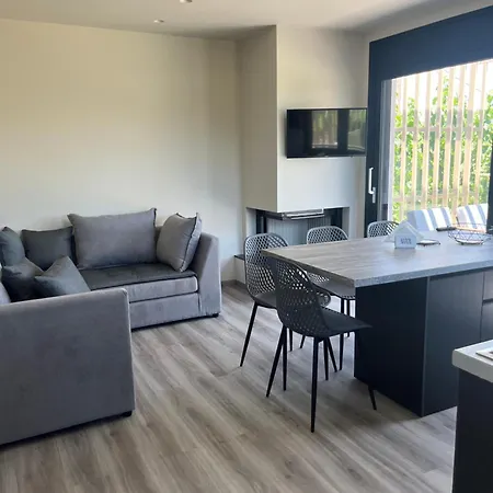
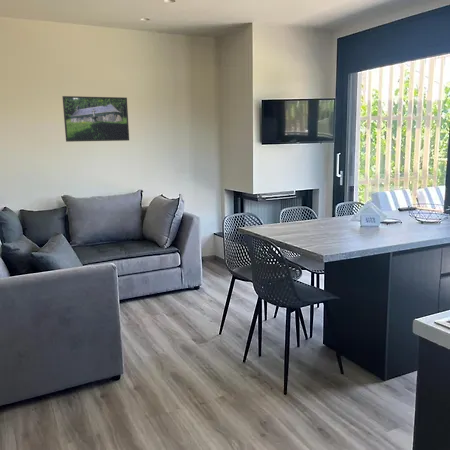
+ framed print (97, 119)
